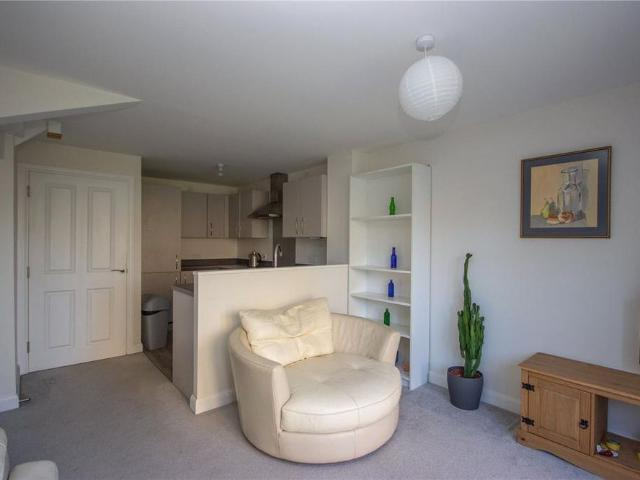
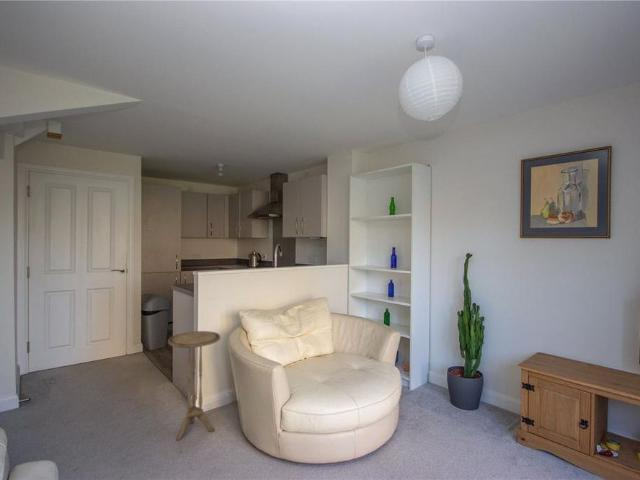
+ side table (194, 383)
